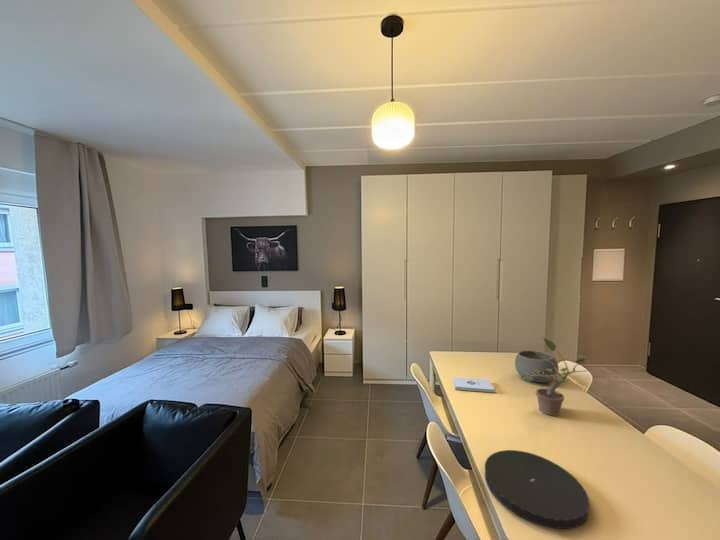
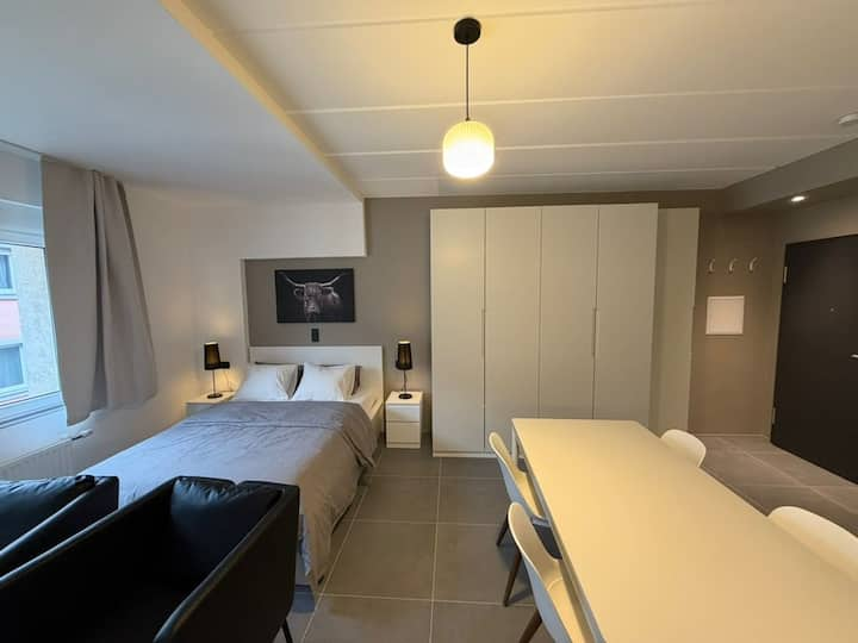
- notepad (472, 384)
- bowl (535, 366)
- potted plant (556, 377)
- plate (532, 483)
